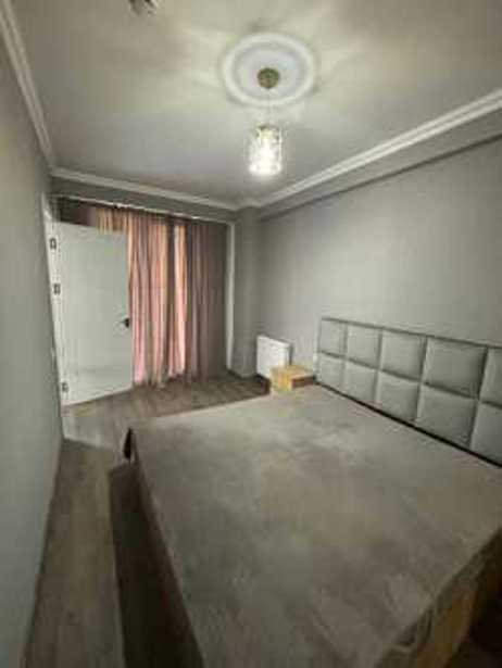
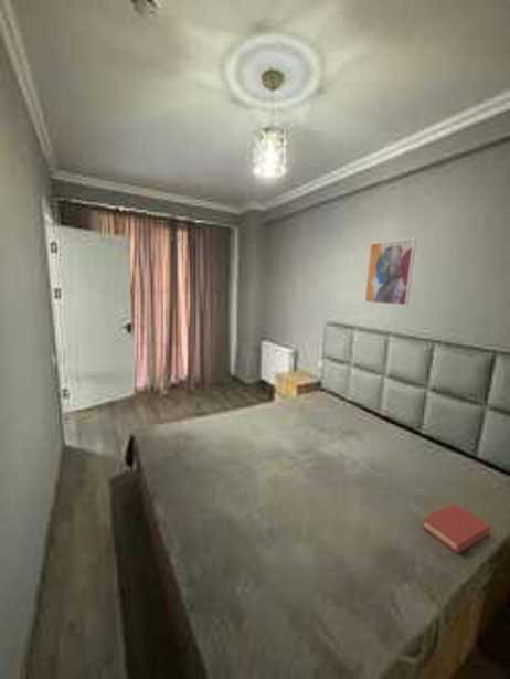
+ book (455, 526)
+ wall art (387, 273)
